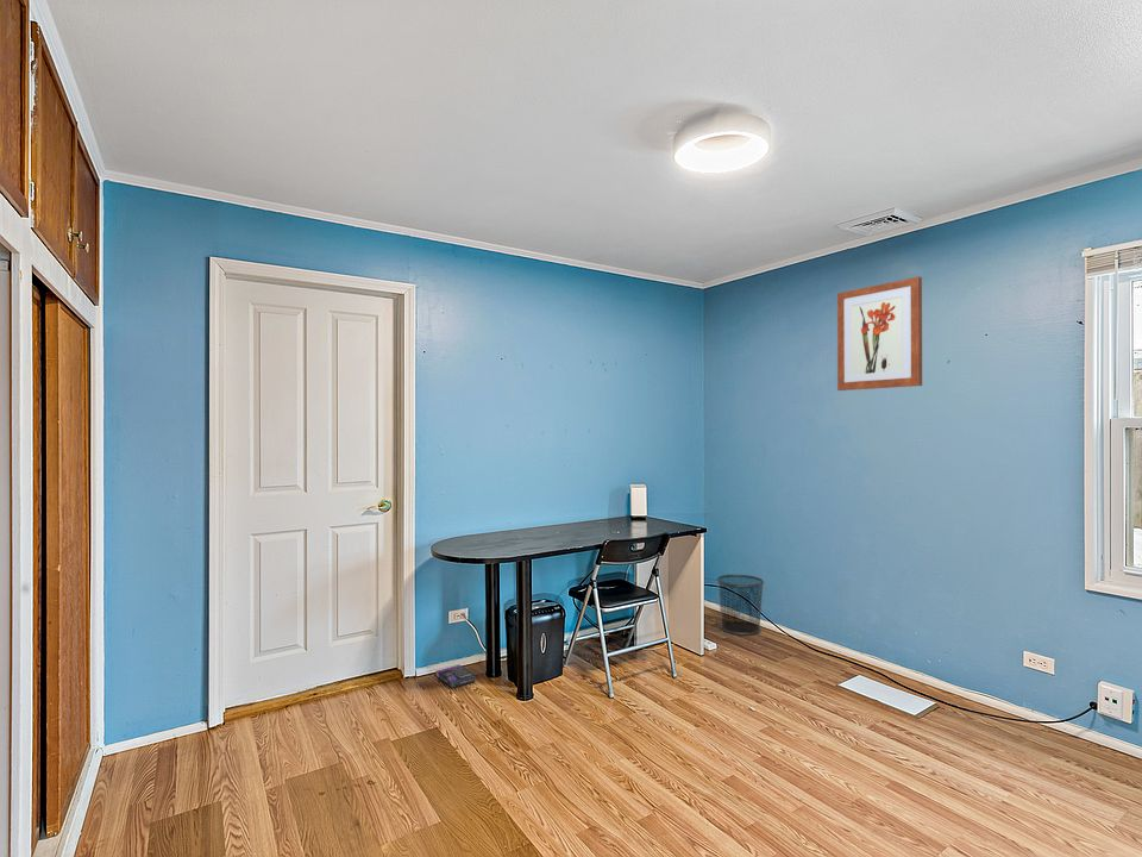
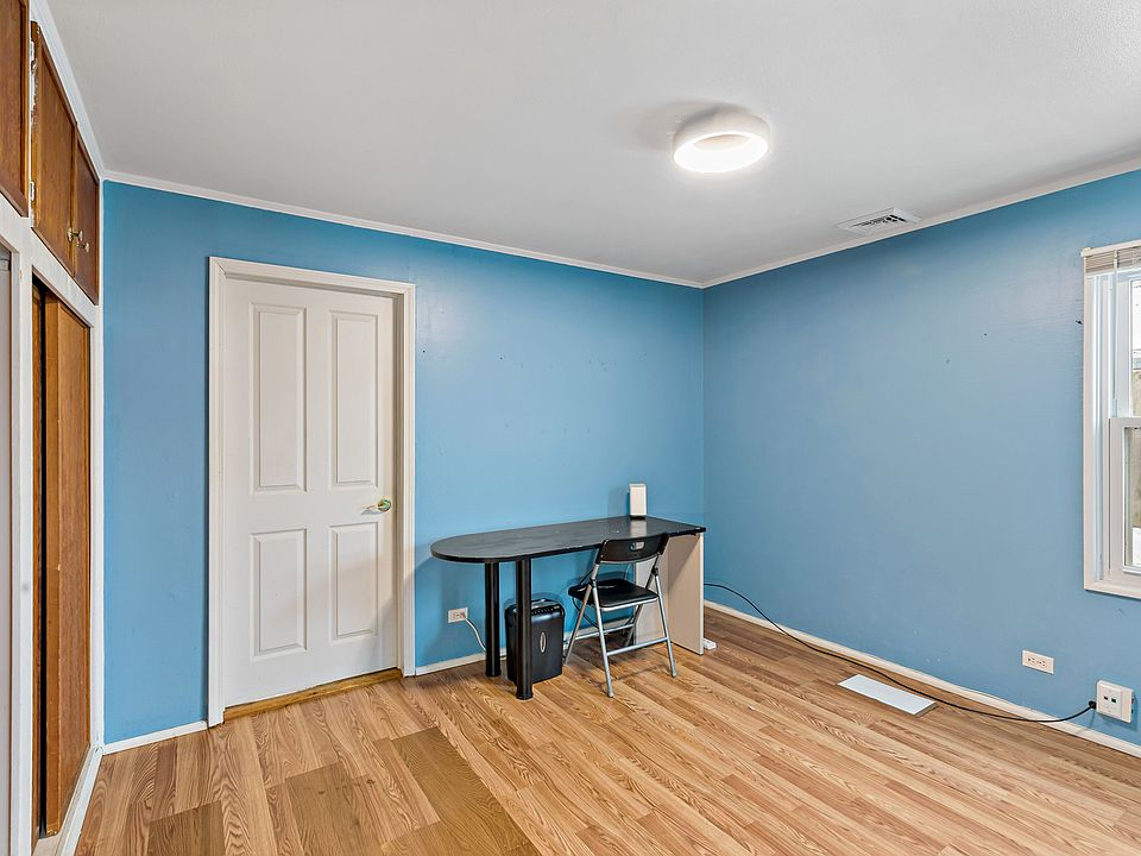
- waste bin (740, 603)
- box (454, 675)
- wall art (877, 337)
